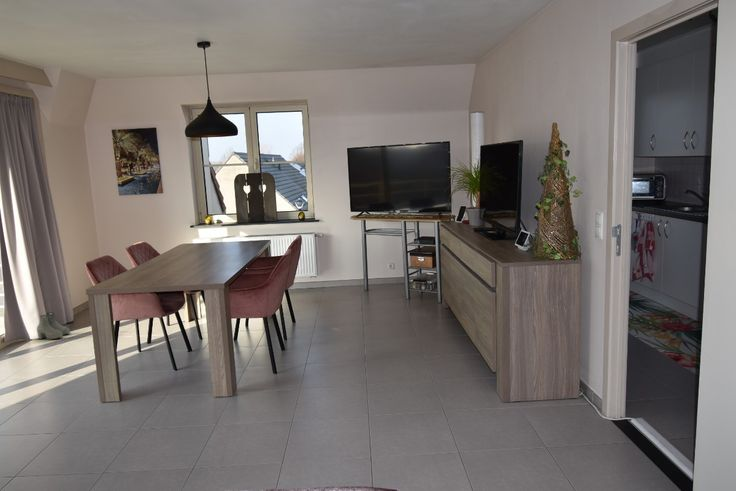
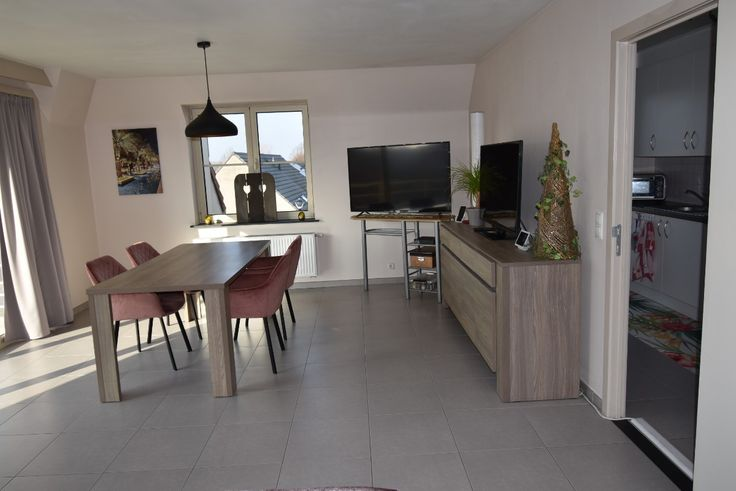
- boots (52, 325)
